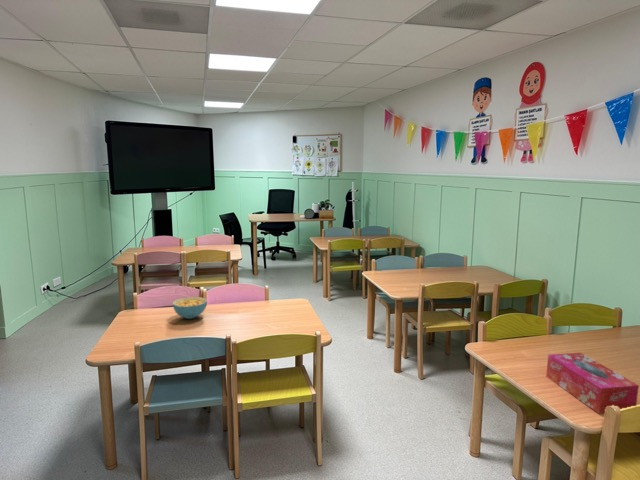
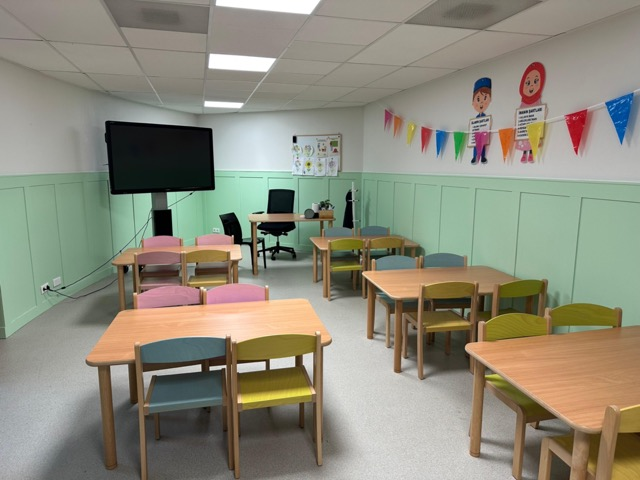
- cereal bowl (190, 309)
- tissue box (588, 380)
